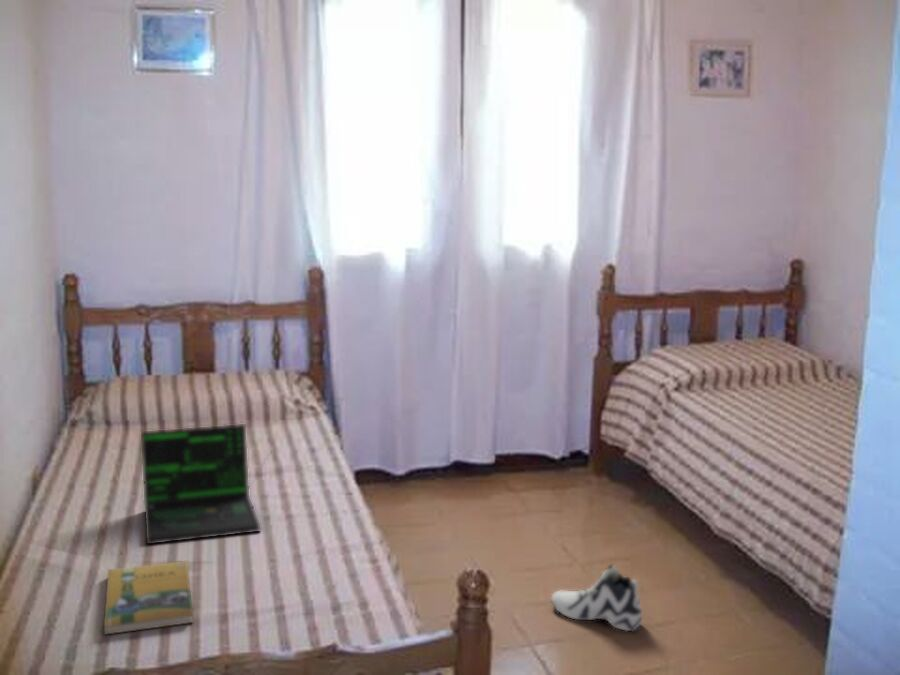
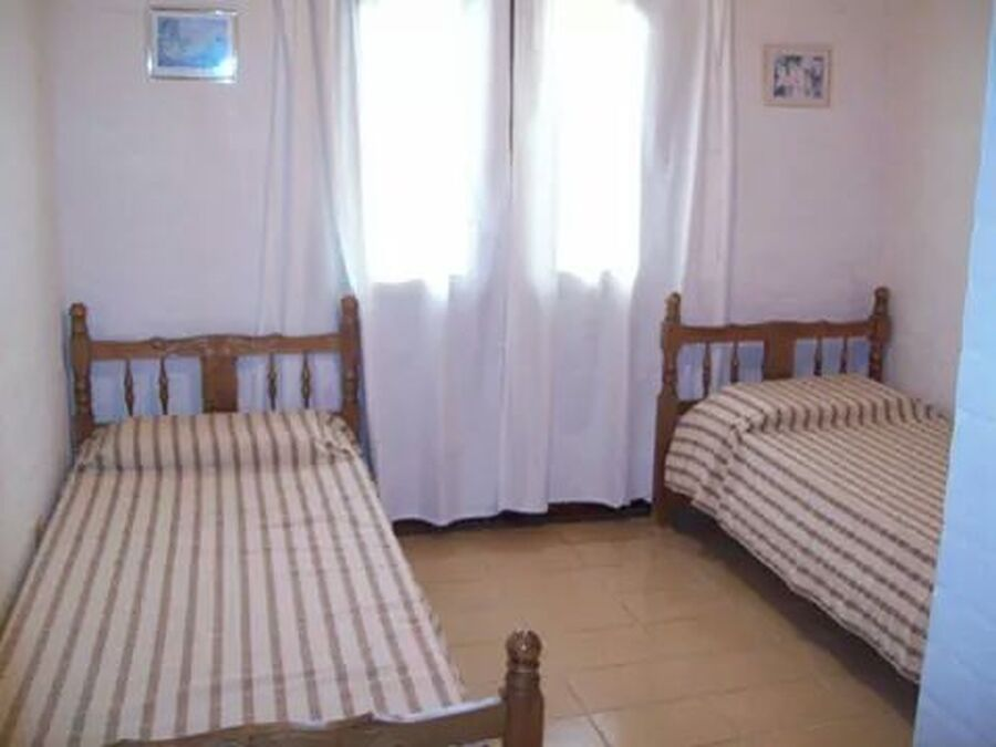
- laptop (213, 478)
- sneaker (596, 588)
- booklet (148, 594)
